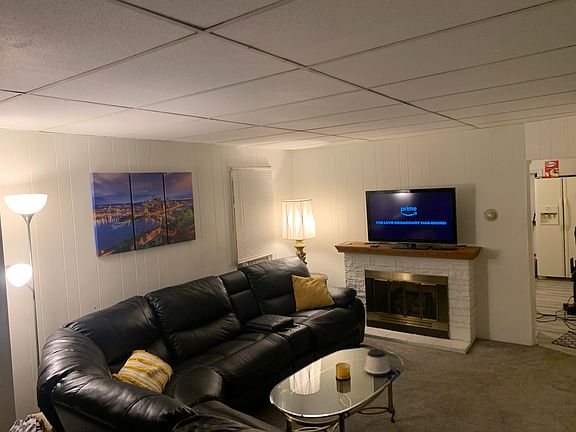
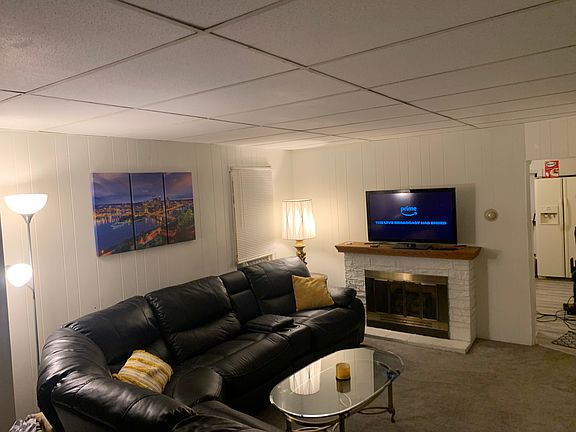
- speaker (376, 362)
